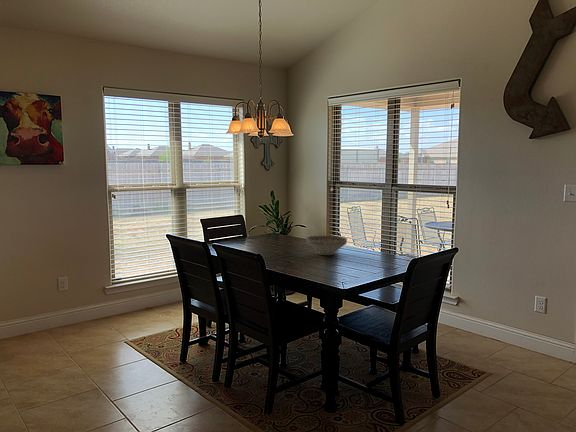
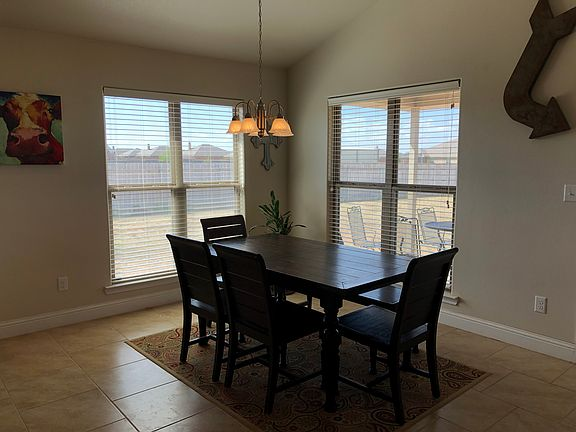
- decorative bowl (326, 245)
